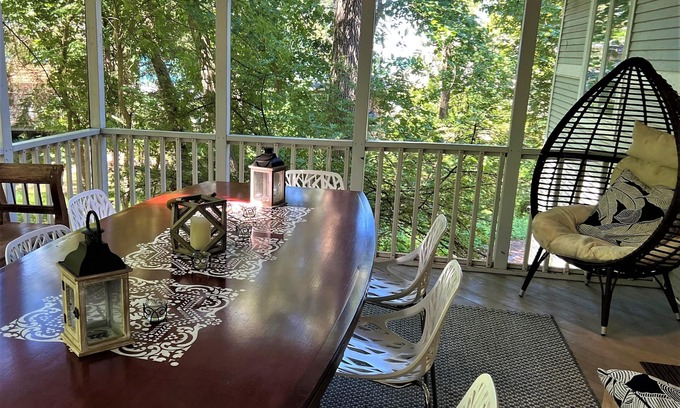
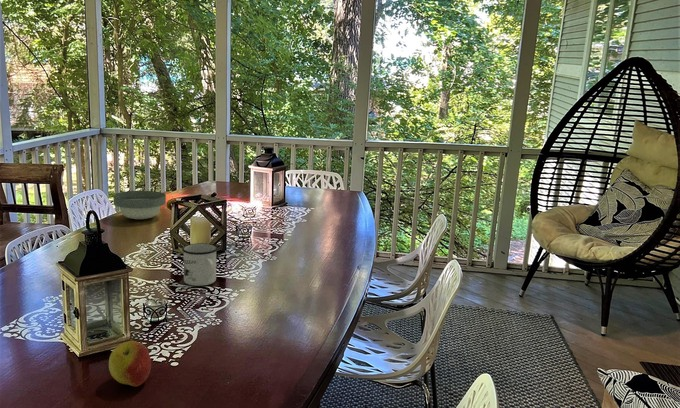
+ bowl (140, 206)
+ apple (130, 363)
+ mug (202, 265)
